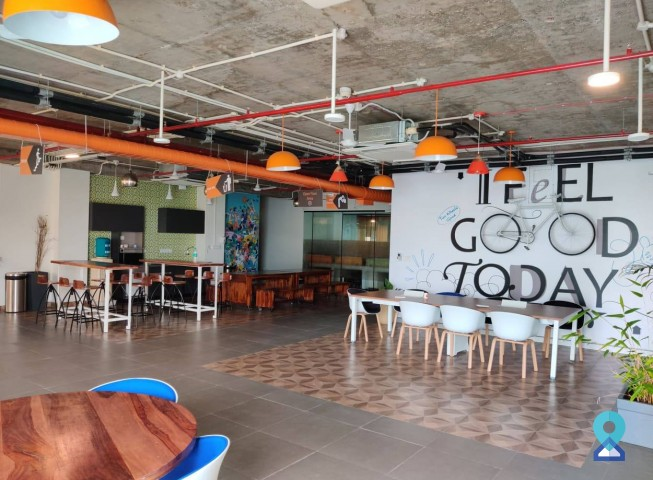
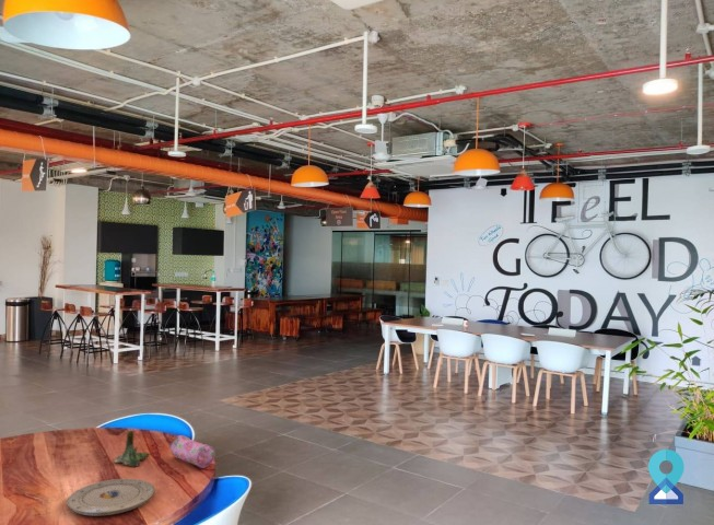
+ plate (112, 497)
+ pencil case (191, 451)
+ tree stump (130, 446)
